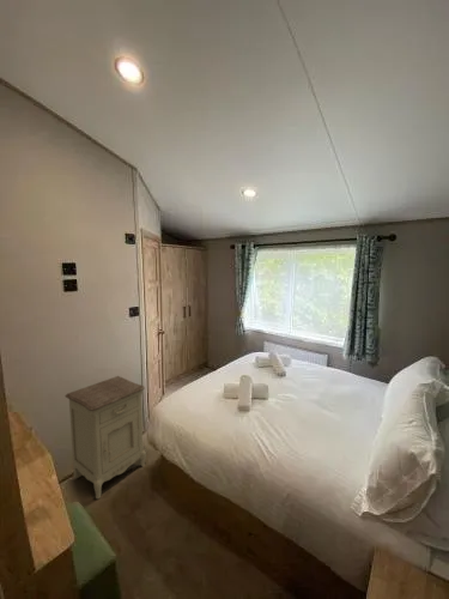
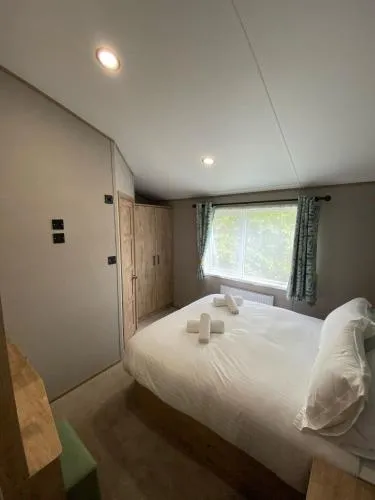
- nightstand (110, 432)
